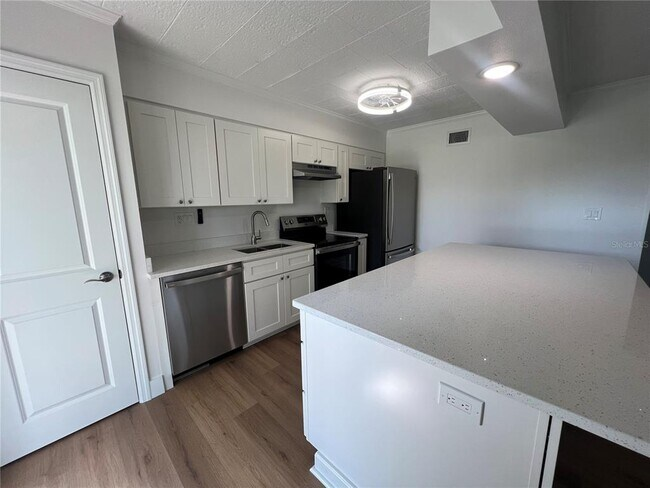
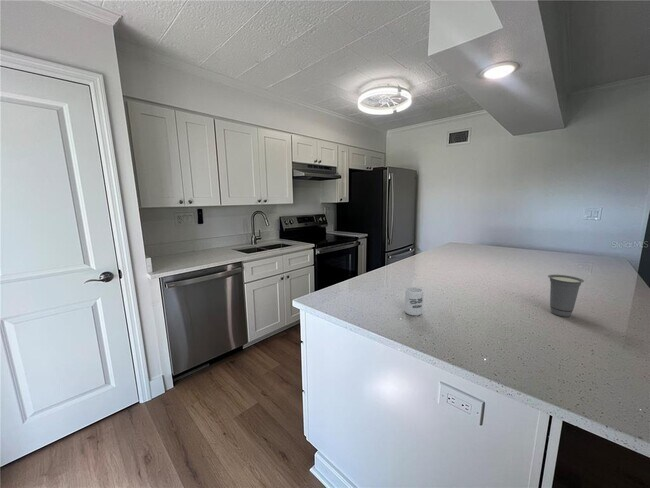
+ cup (563, 296)
+ cup (413, 301)
